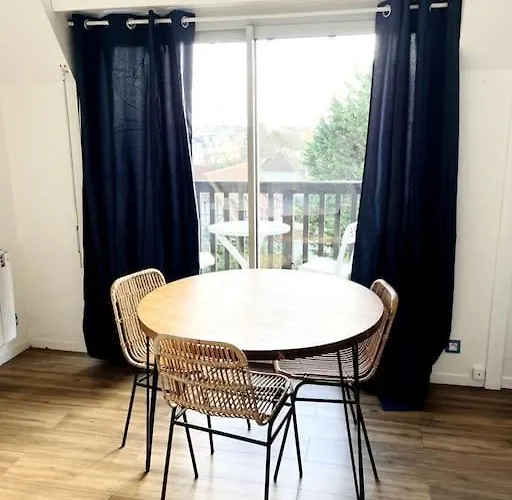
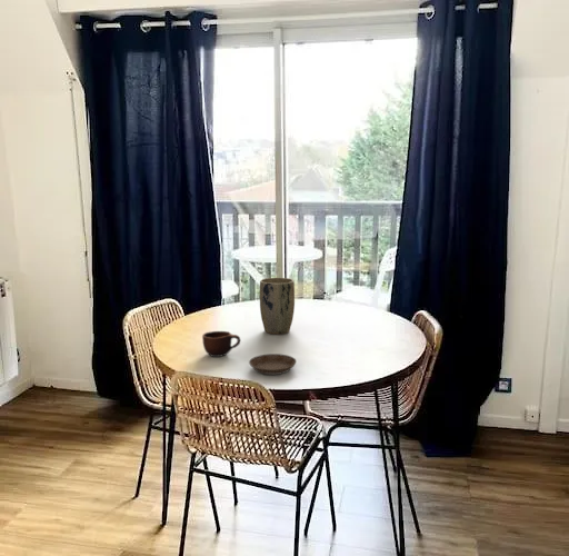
+ mug (220, 342)
+ saucer (272, 365)
+ plant pot (277, 306)
